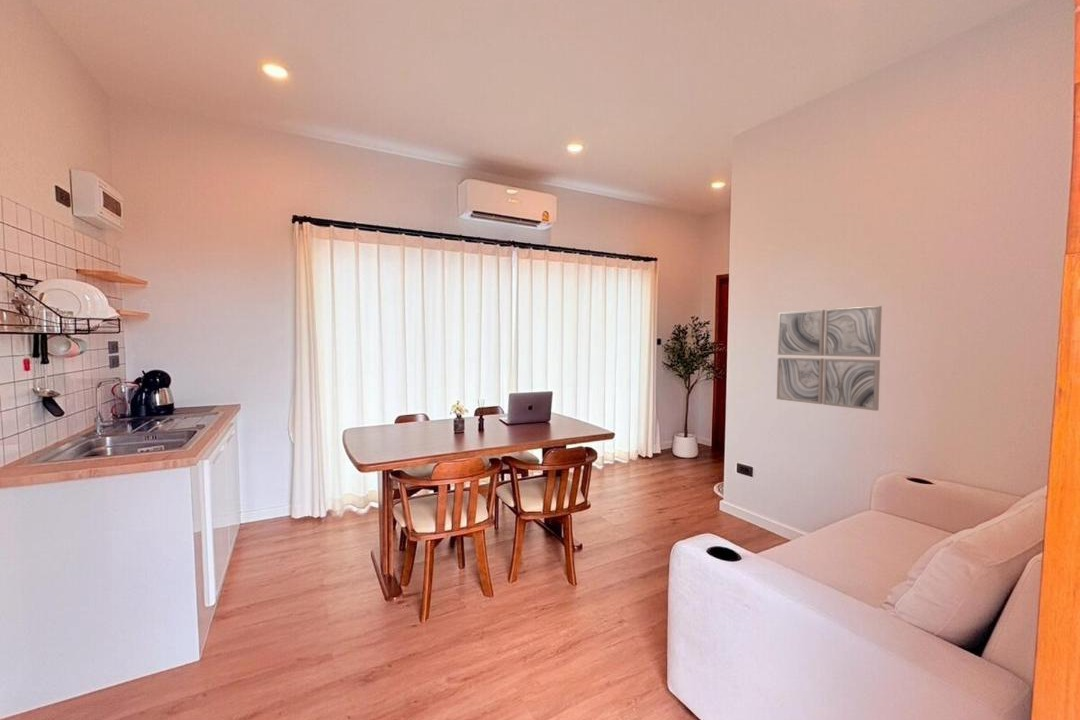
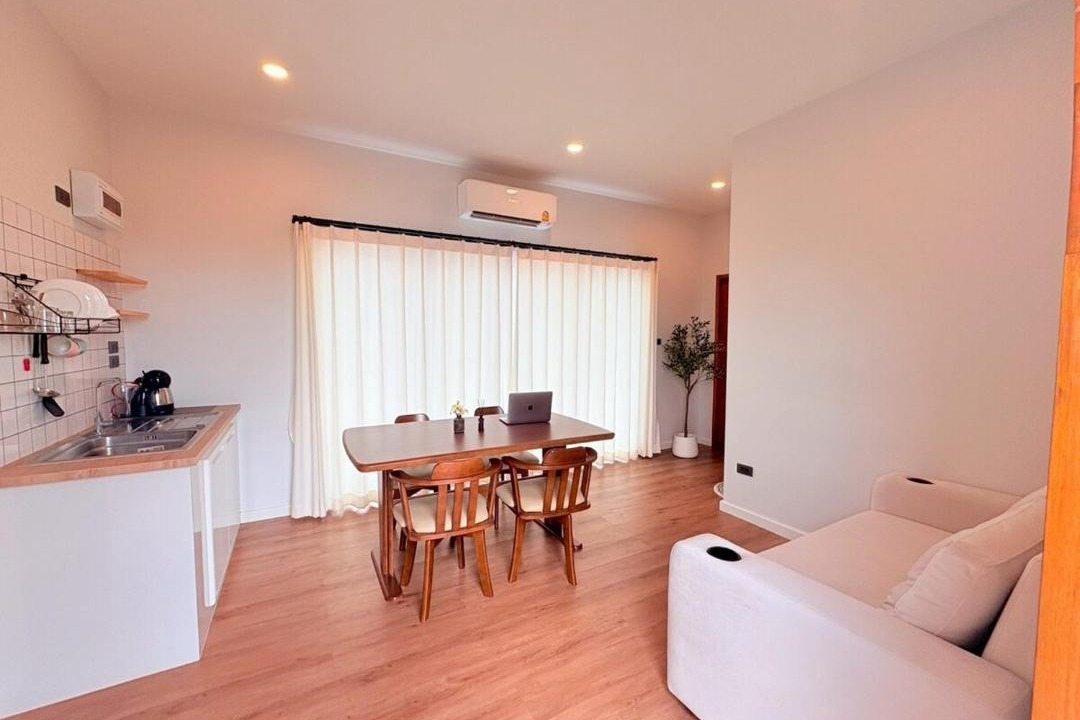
- wall art (823, 358)
